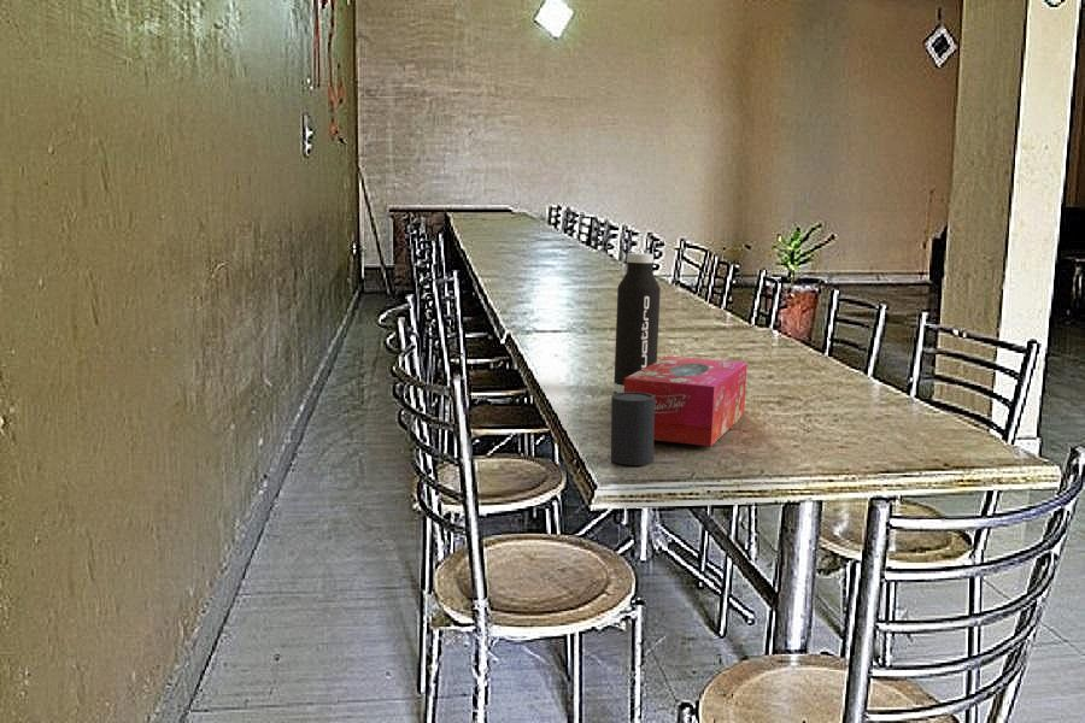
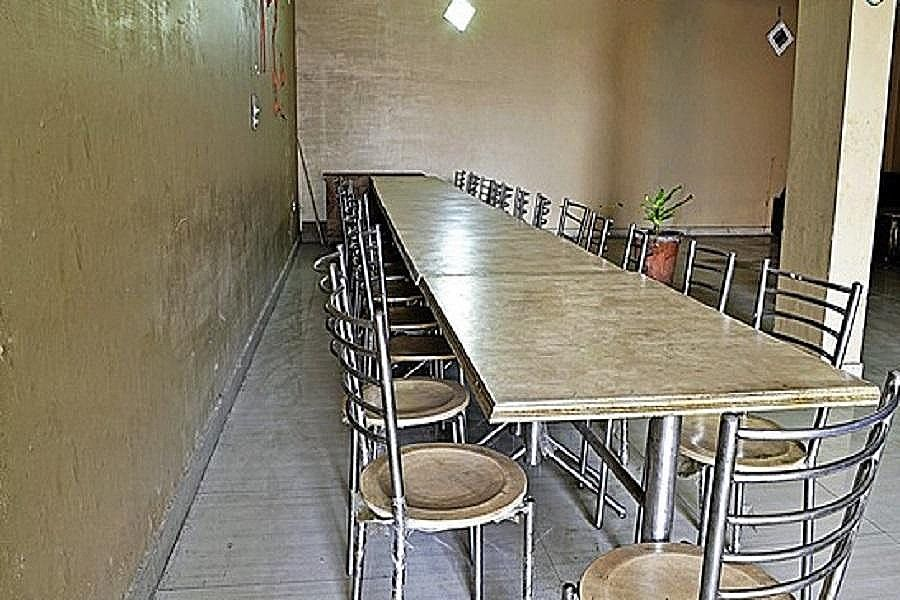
- cup (632, 428)
- water bottle (637, 323)
- tissue box (687, 396)
